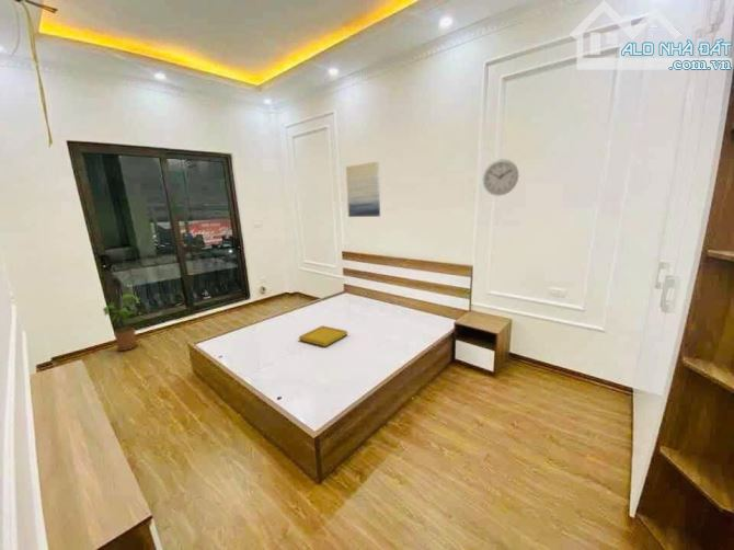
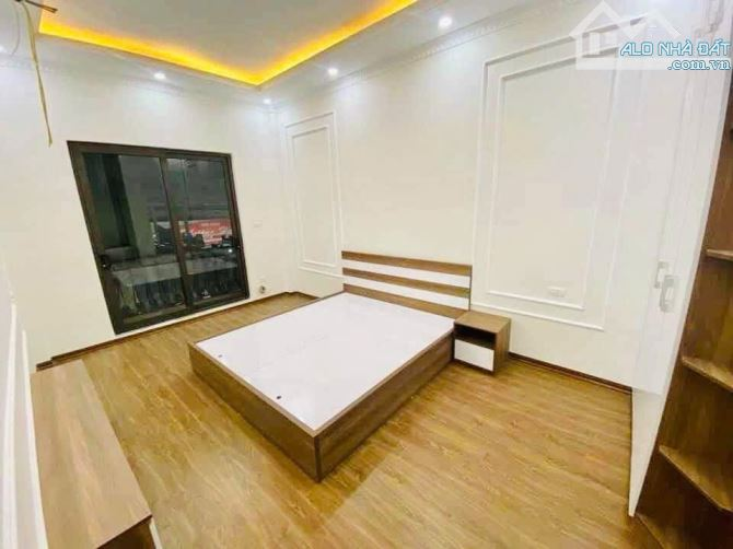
- wall clock (500, 177)
- wall art (363, 191)
- house plant (123, 321)
- serving tray (323, 335)
